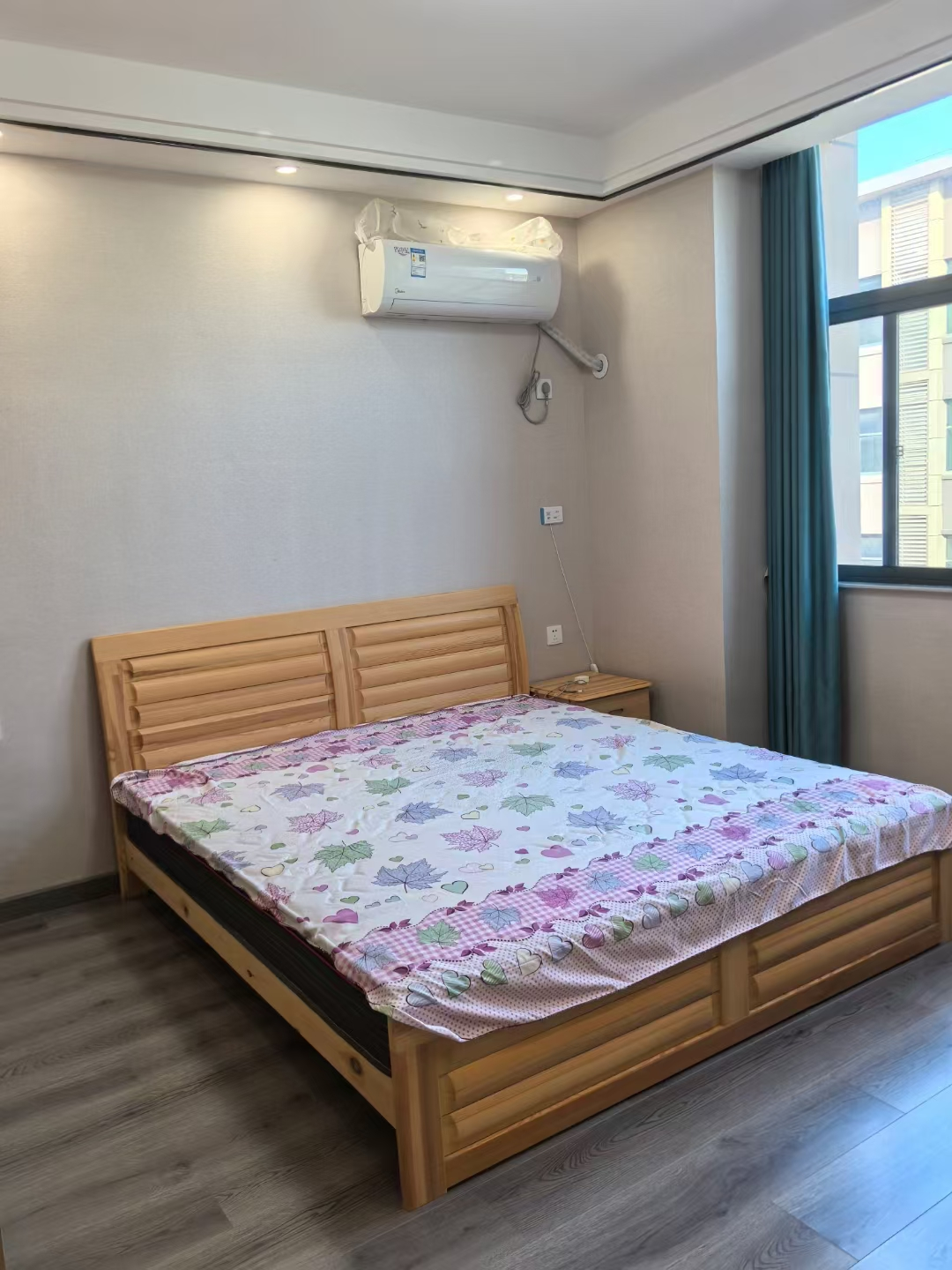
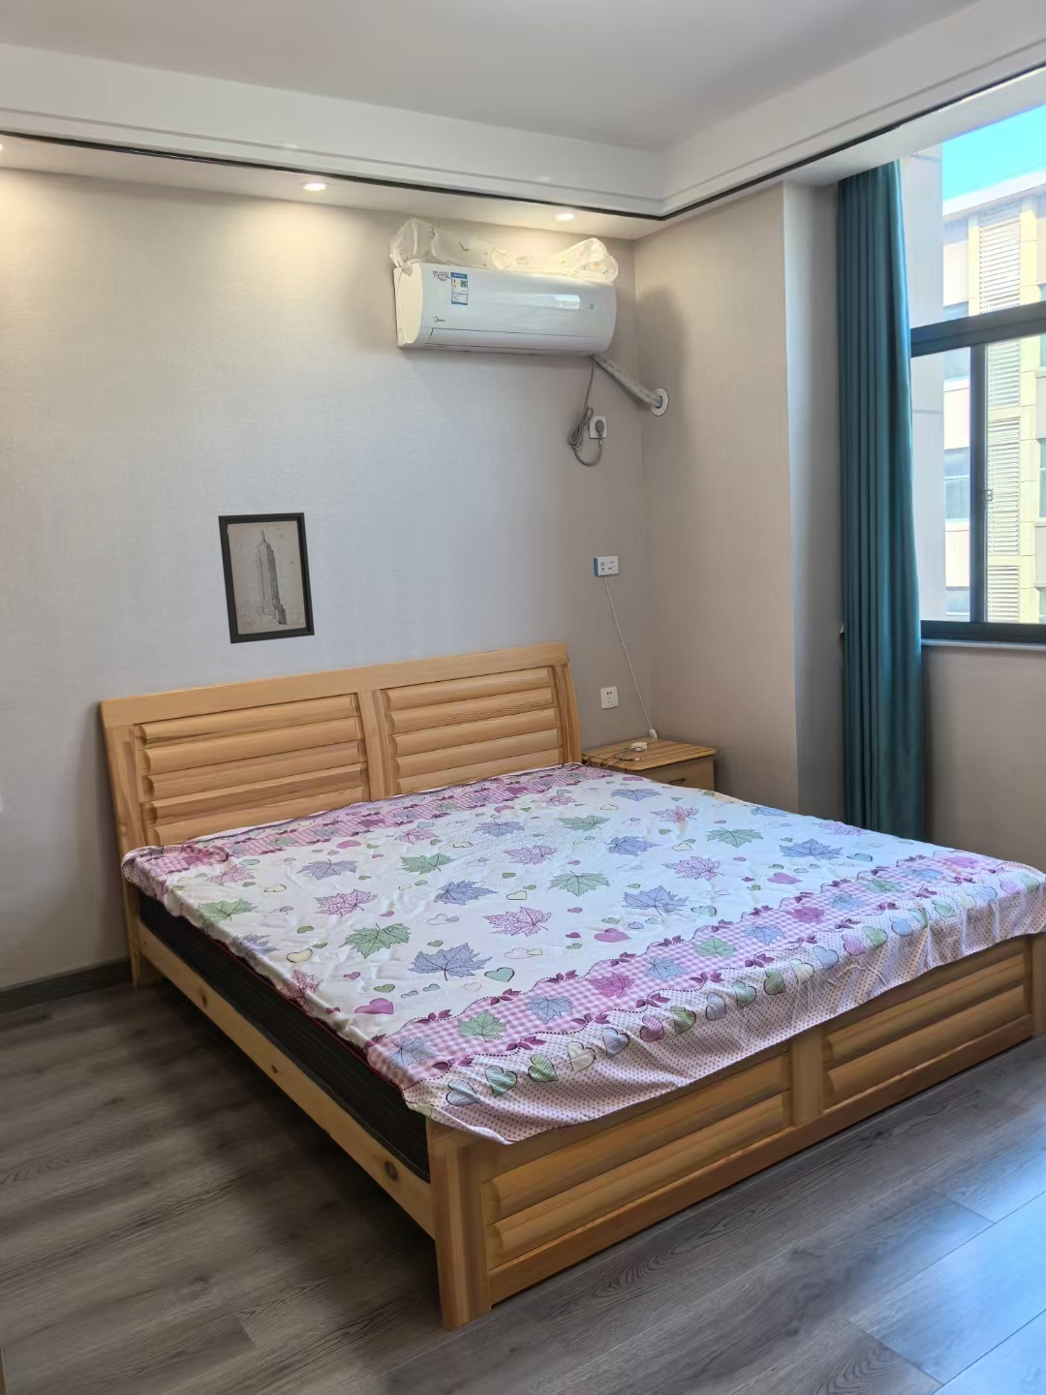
+ wall art (267, 577)
